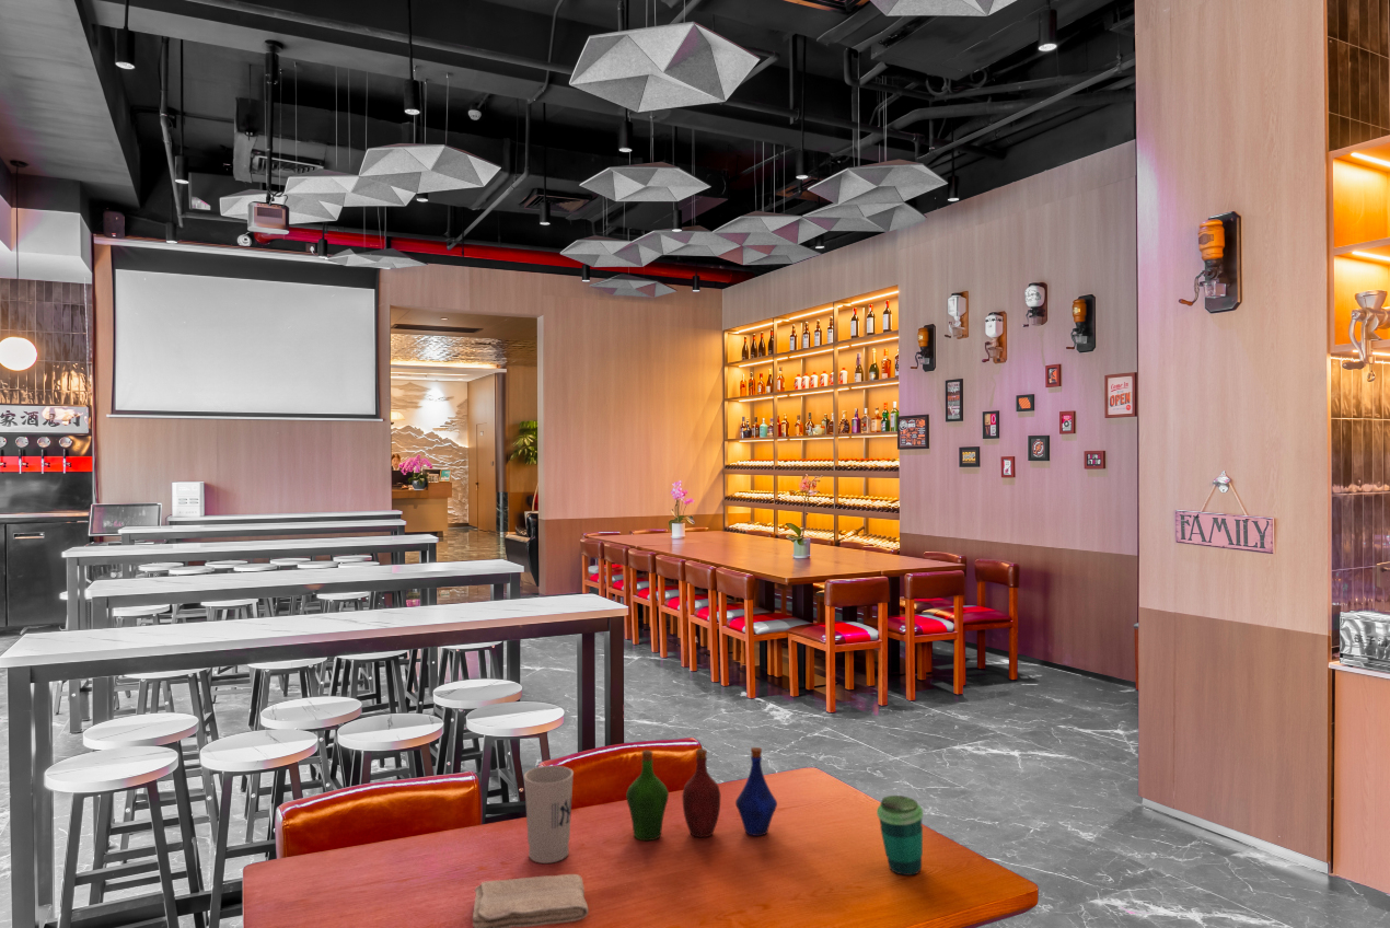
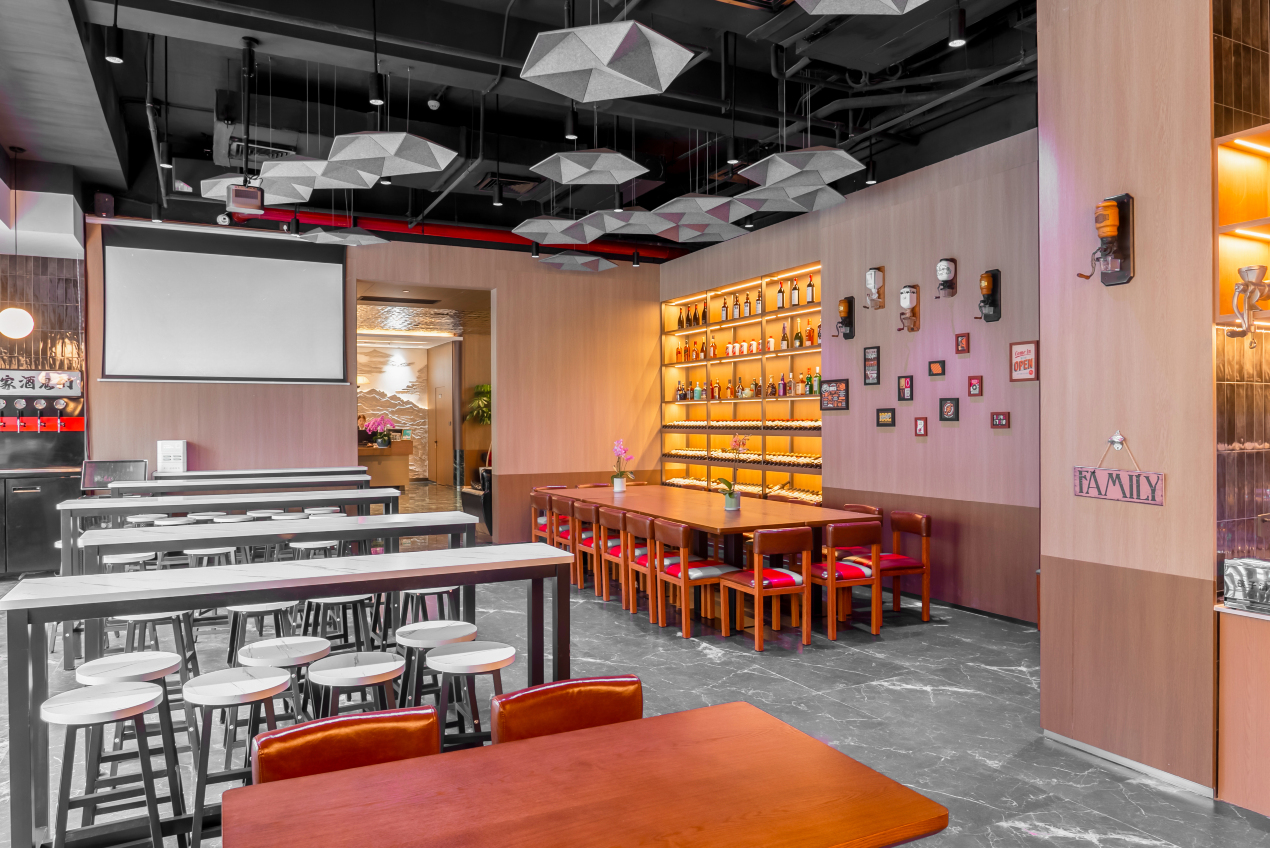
- bottle (702, 791)
- cup (900, 835)
- washcloth (530, 898)
- cup (548, 814)
